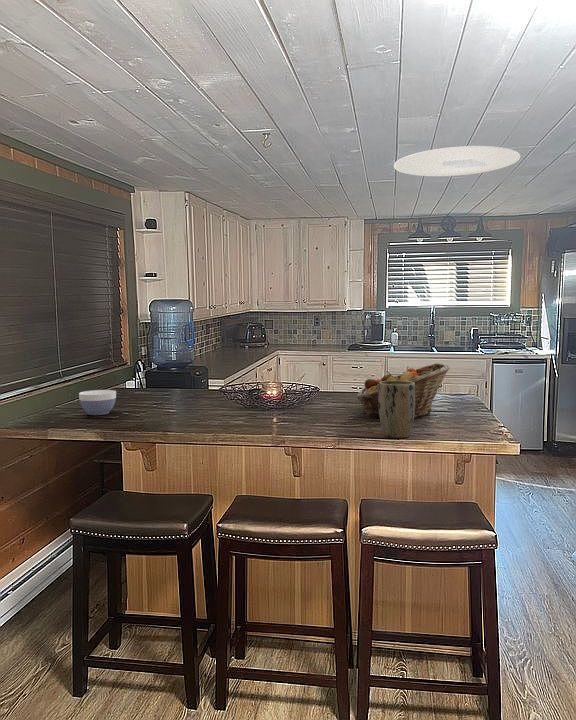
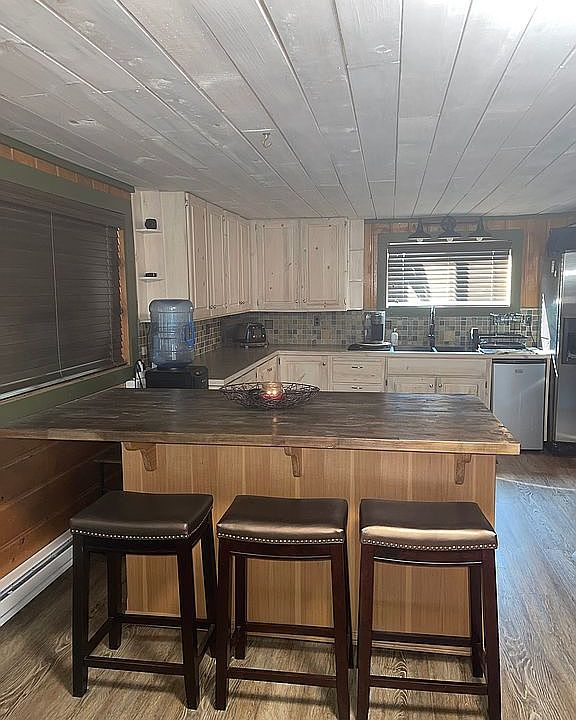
- fruit basket (402, 380)
- ceiling light (455, 156)
- plant pot (396, 408)
- bowl (98, 402)
